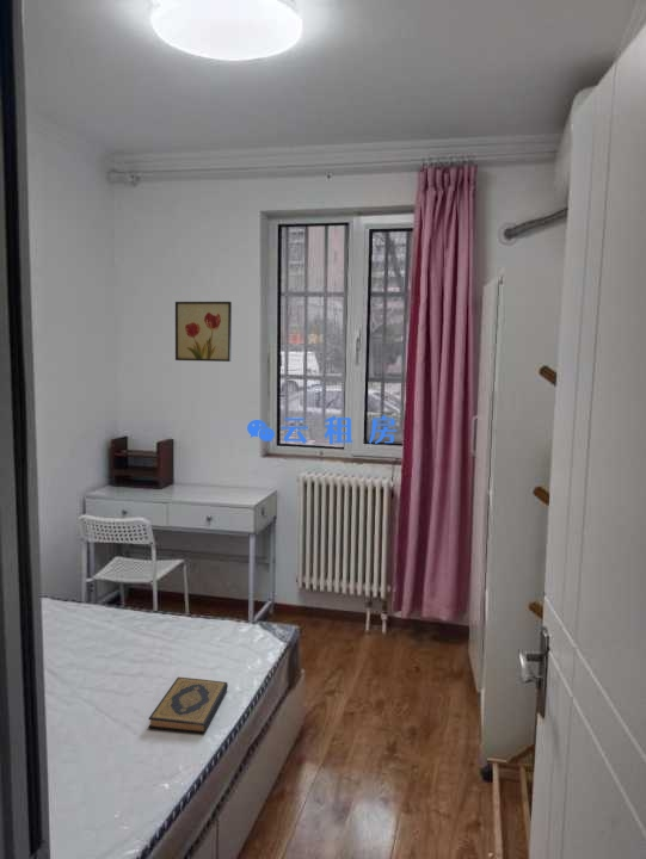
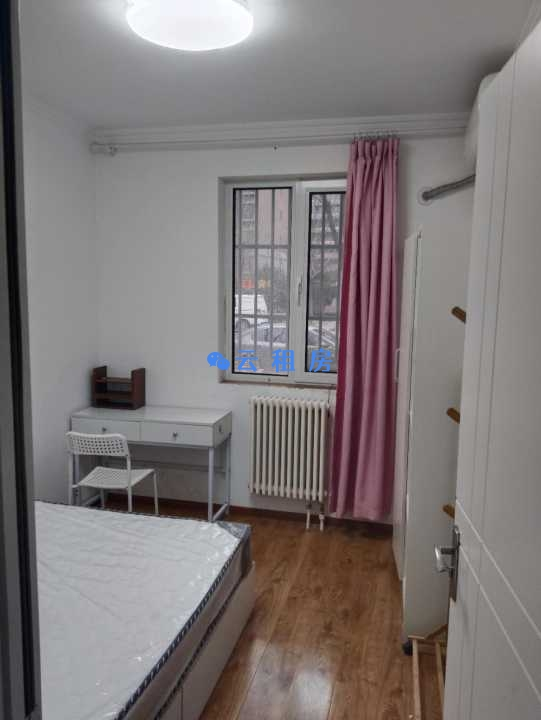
- wall art (203, 330)
- hardback book (190, 703)
